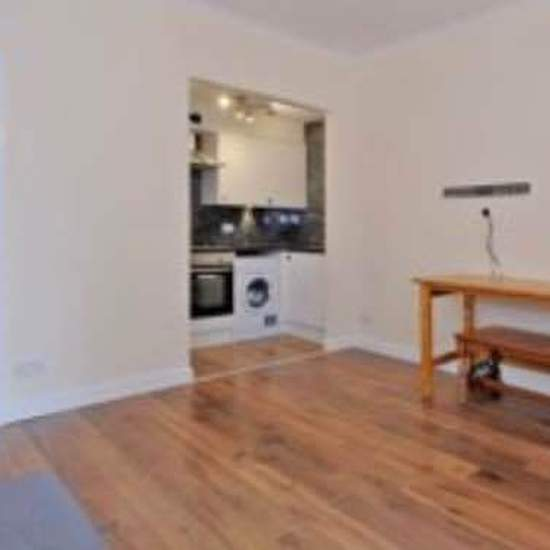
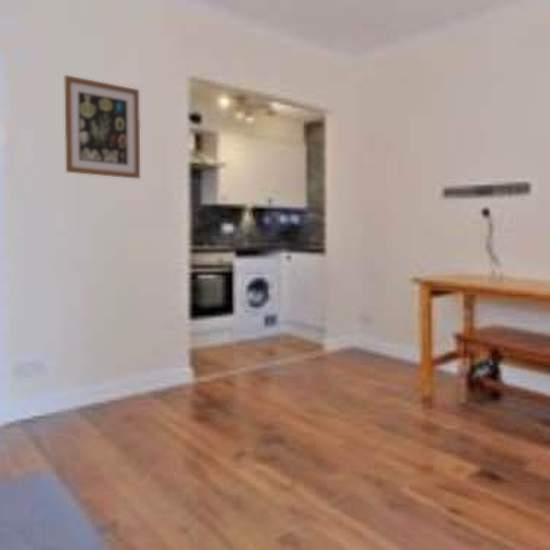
+ wall art (103, 129)
